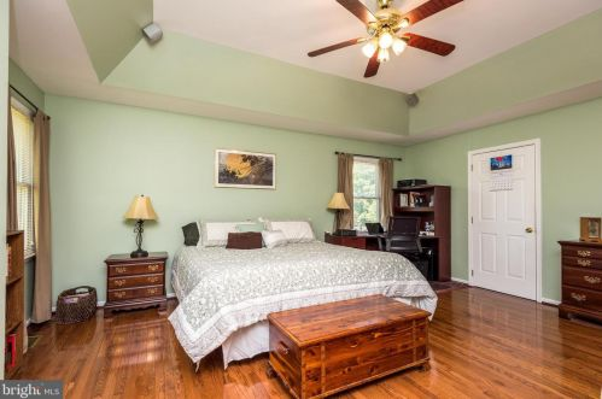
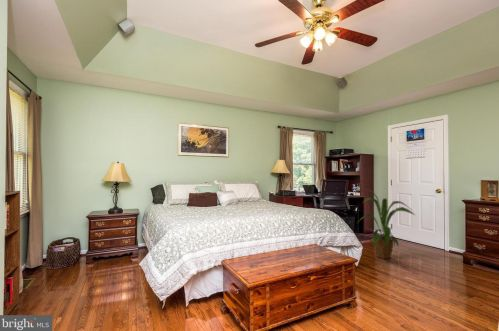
+ house plant (387, 224)
